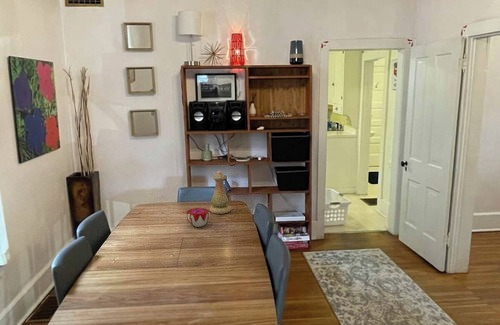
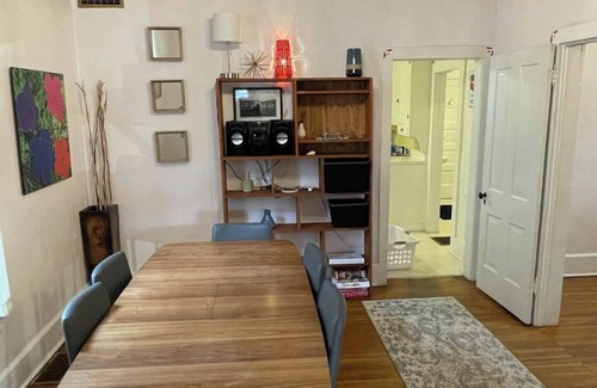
- vase (220, 191)
- decorative bowl (198, 218)
